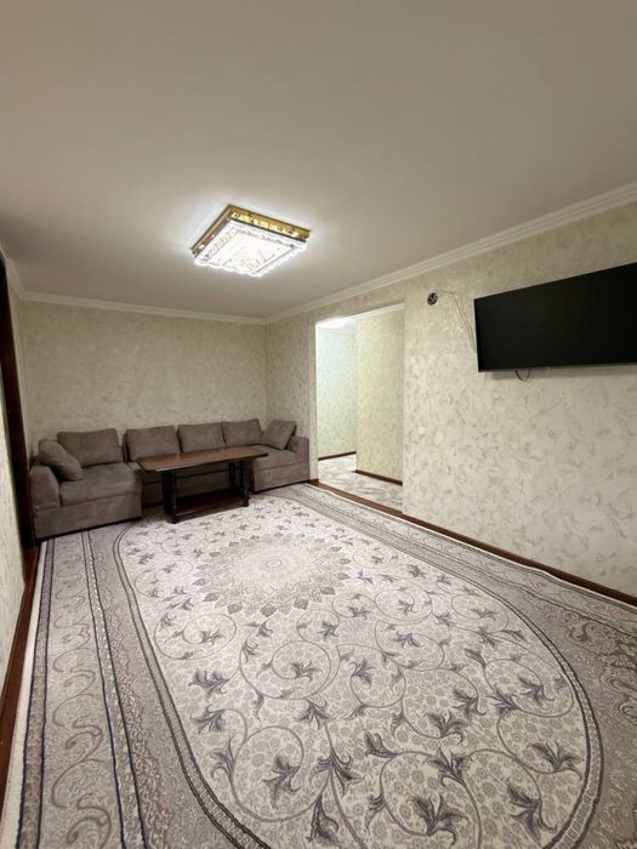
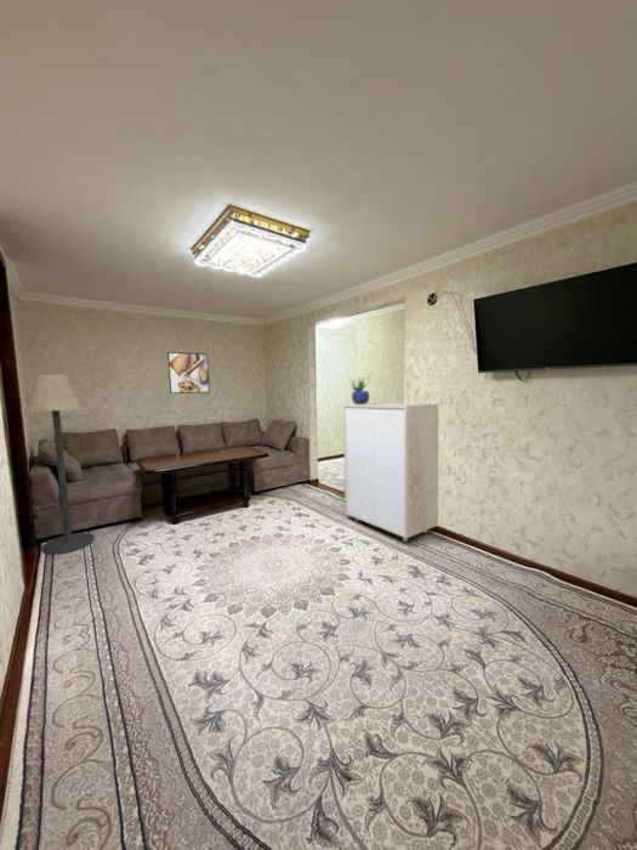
+ floor lamp (61, 461)
+ potted plant (358, 389)
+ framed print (189, 373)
+ storage cabinet (389, 465)
